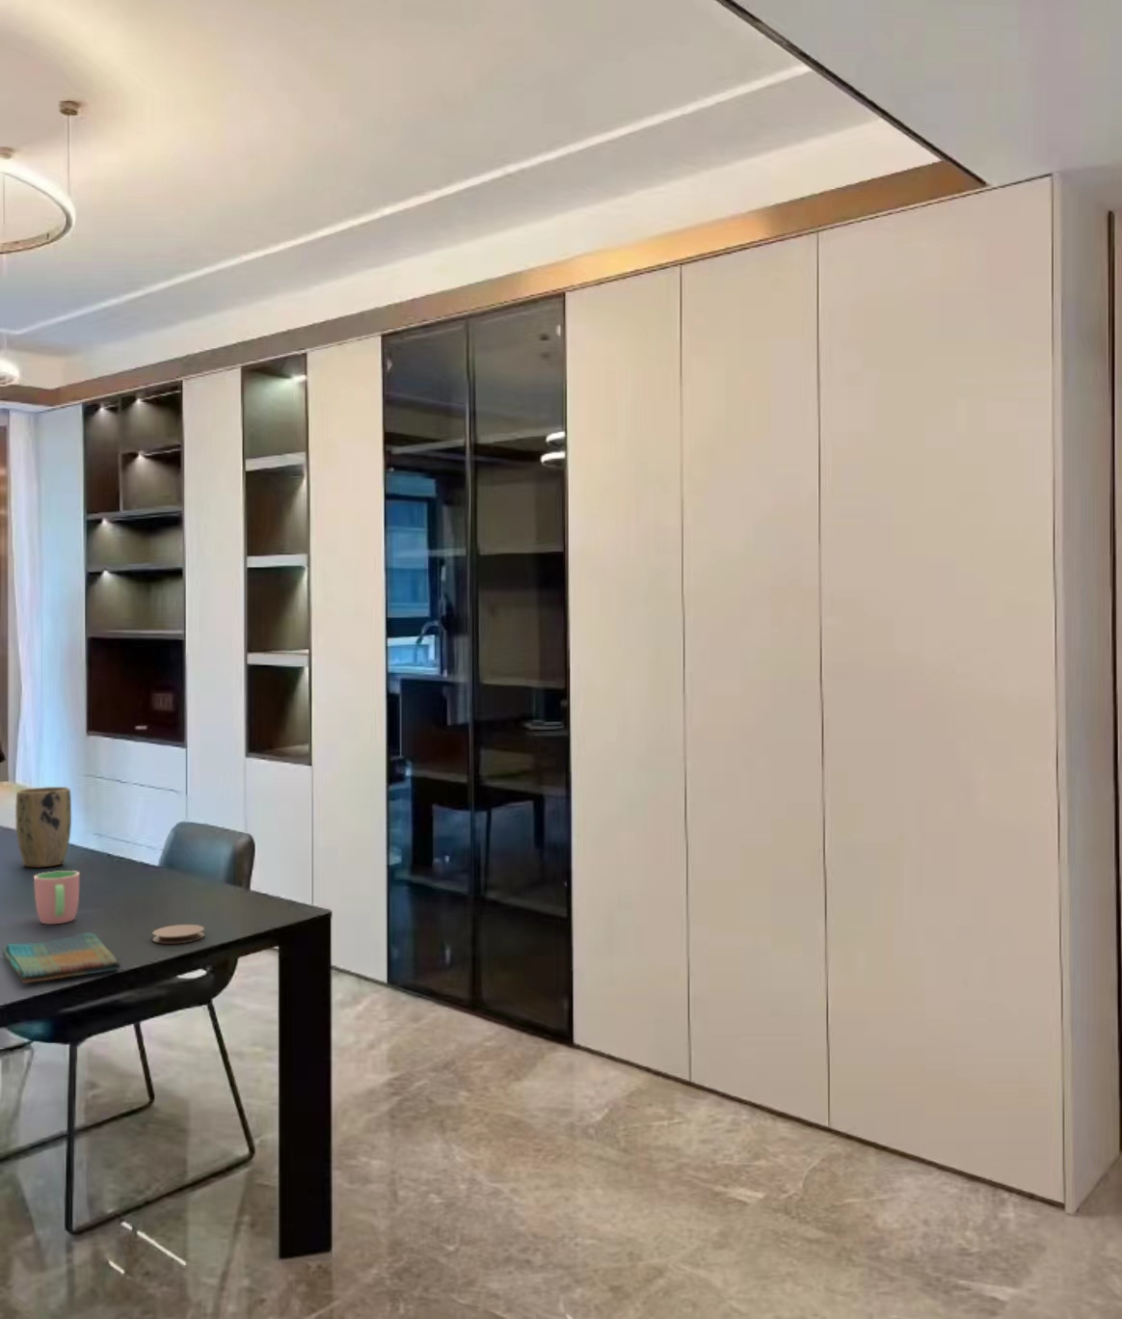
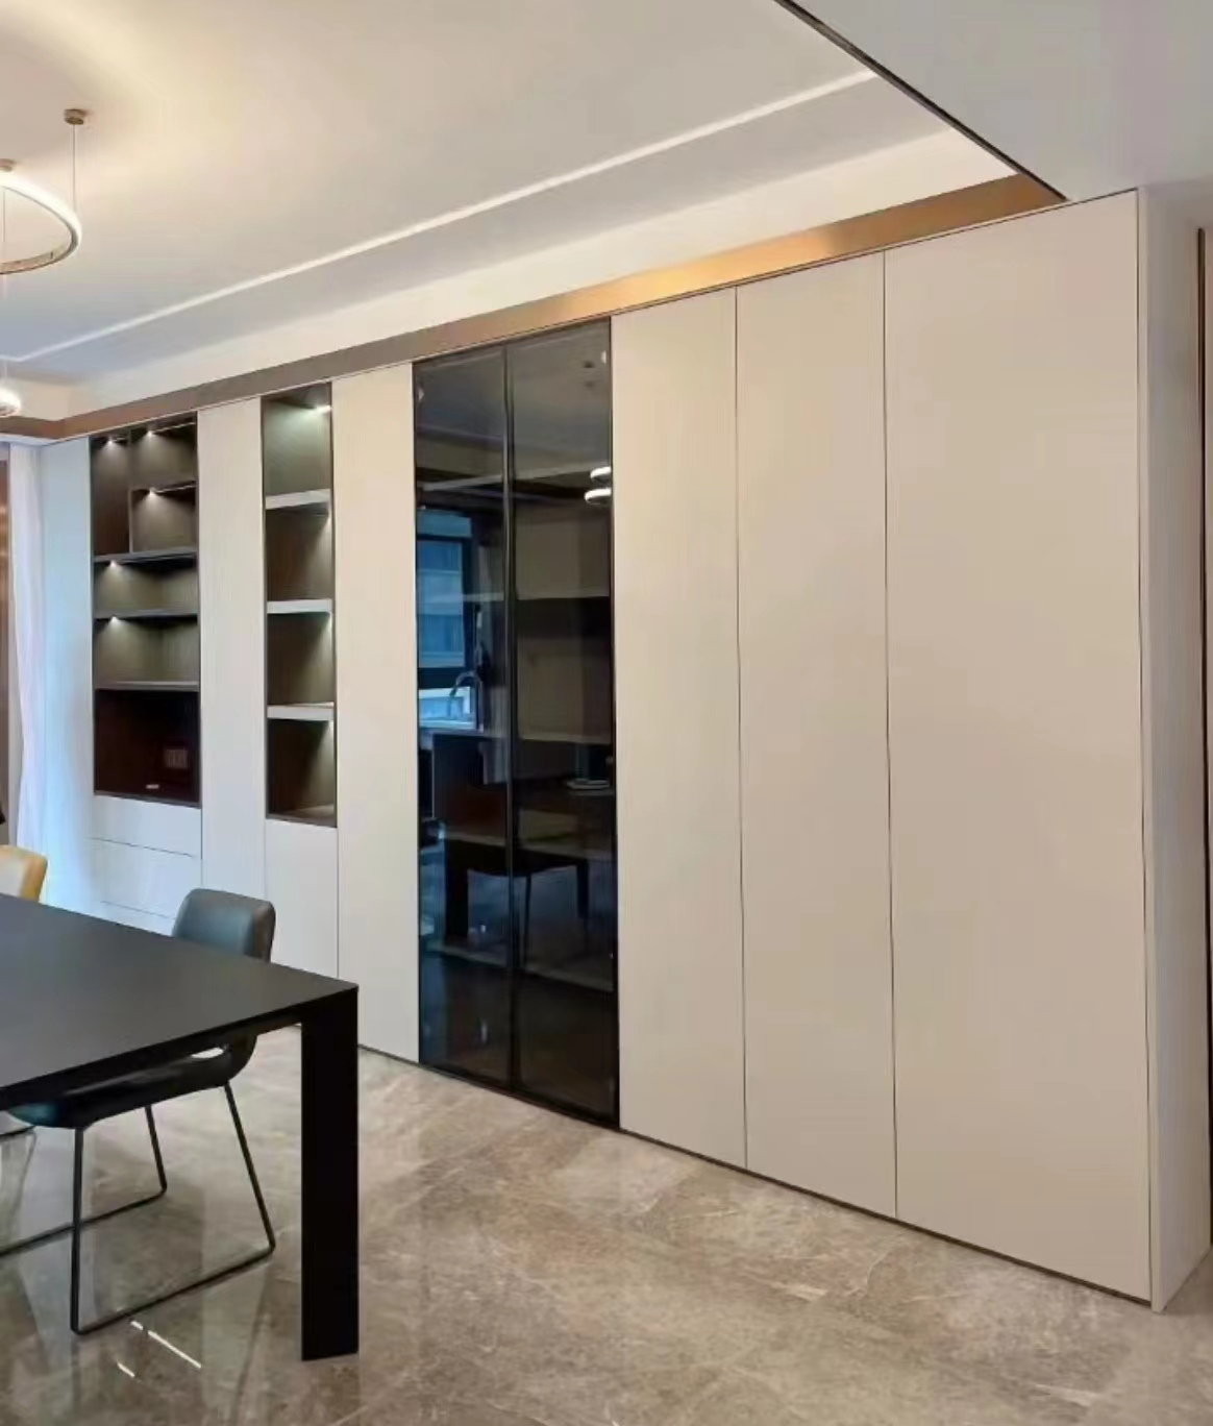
- dish towel (61, 956)
- cup (58, 898)
- coaster (178, 934)
- plant pot (43, 826)
